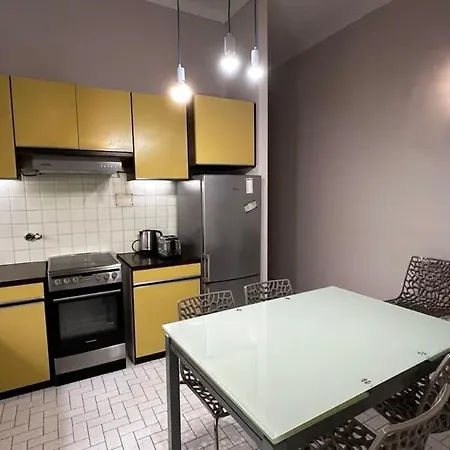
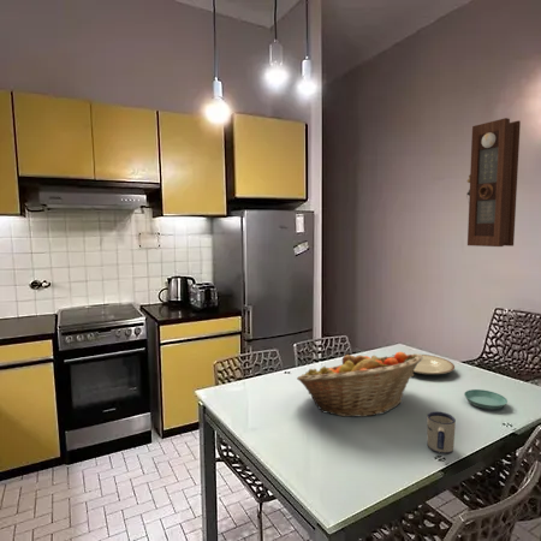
+ plate (423, 365)
+ saucer (484, 400)
+ fruit basket (359, 376)
+ pendulum clock (486, 185)
+ mug (439, 434)
